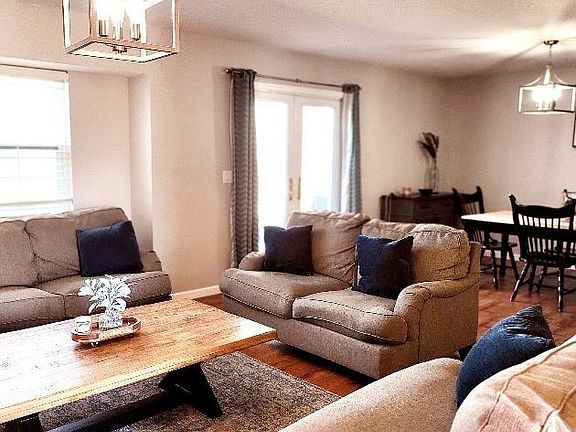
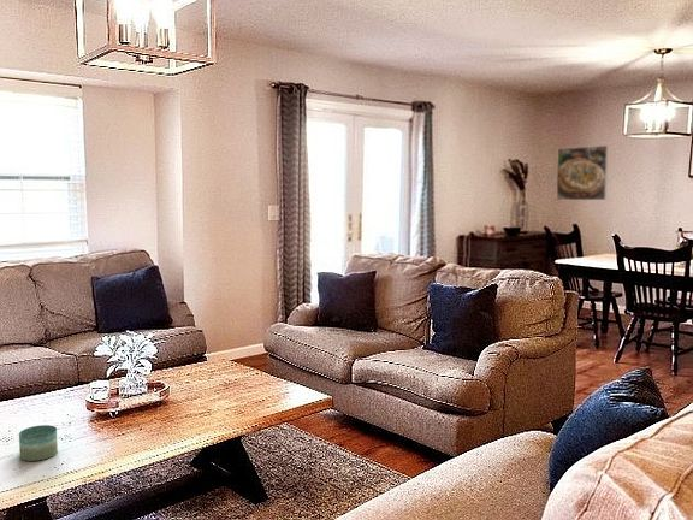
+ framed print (581, 173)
+ candle (38, 442)
